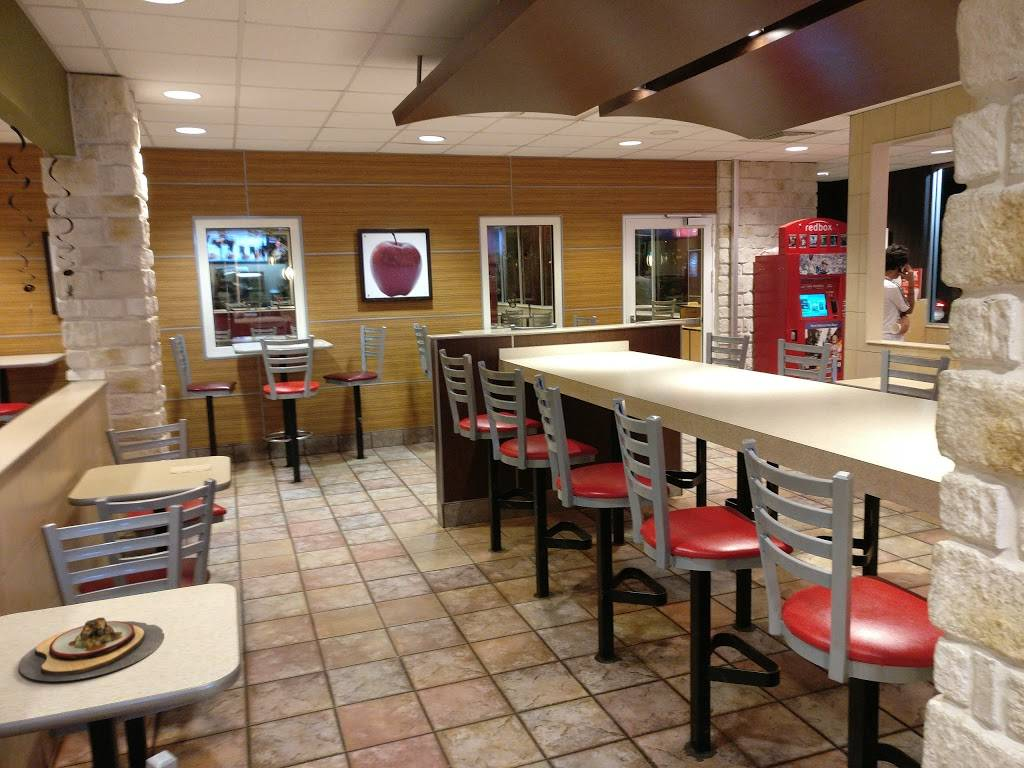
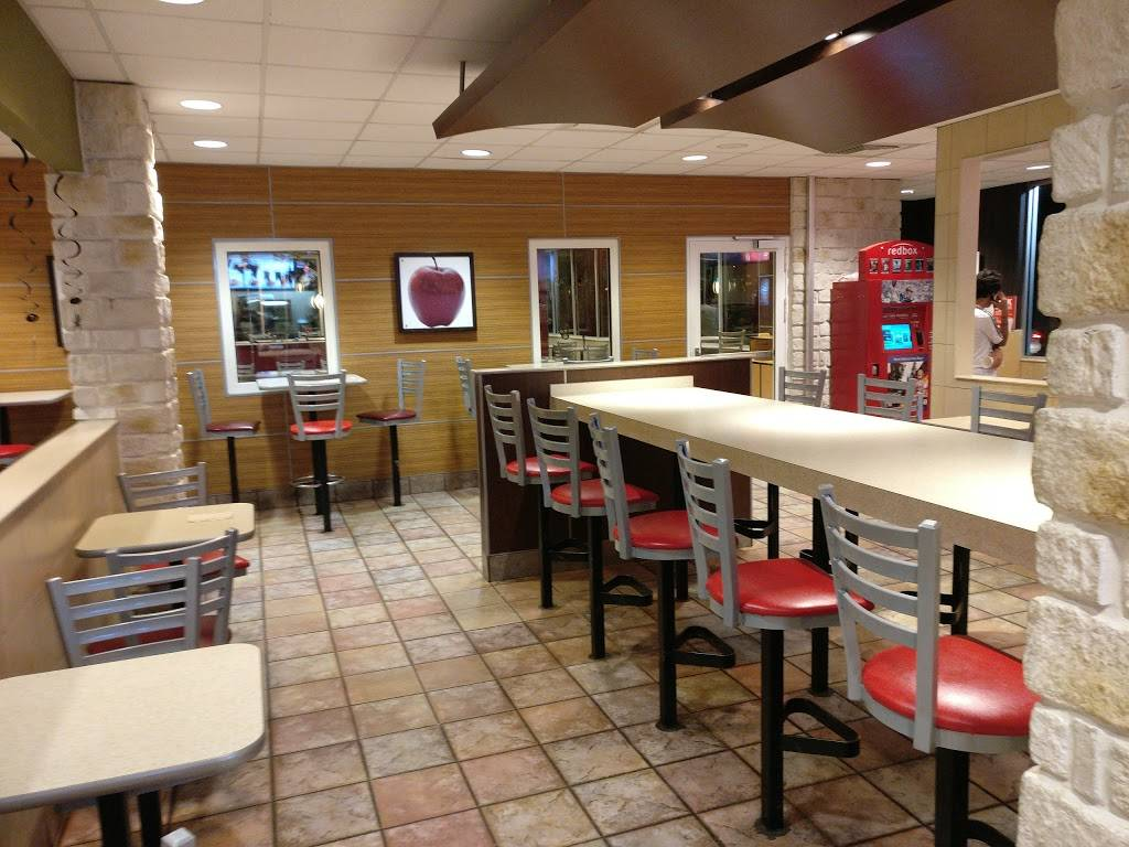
- plate (93, 635)
